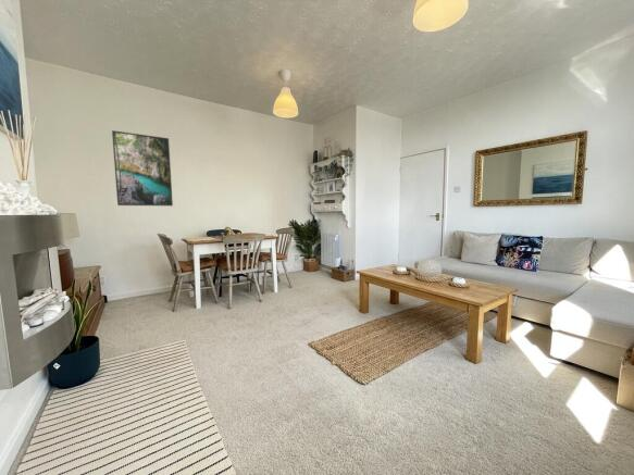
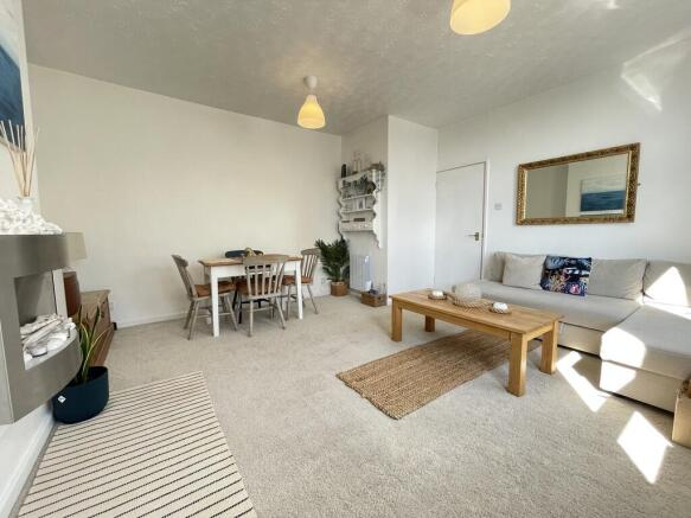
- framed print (144, 170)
